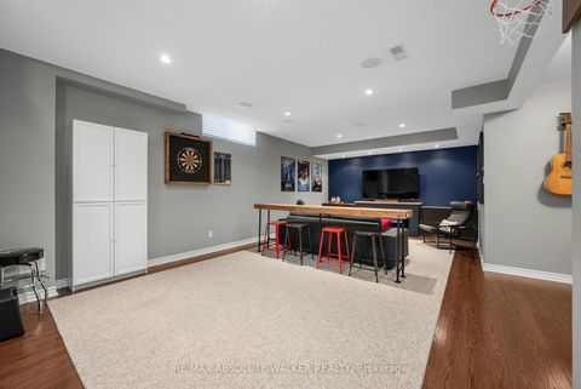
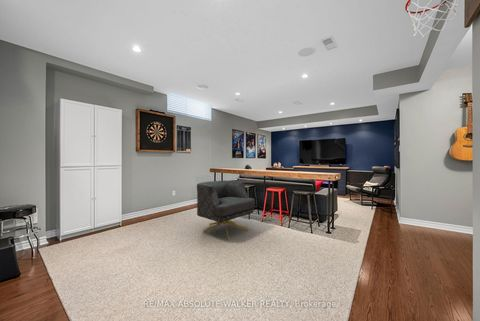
+ armchair (224, 206)
